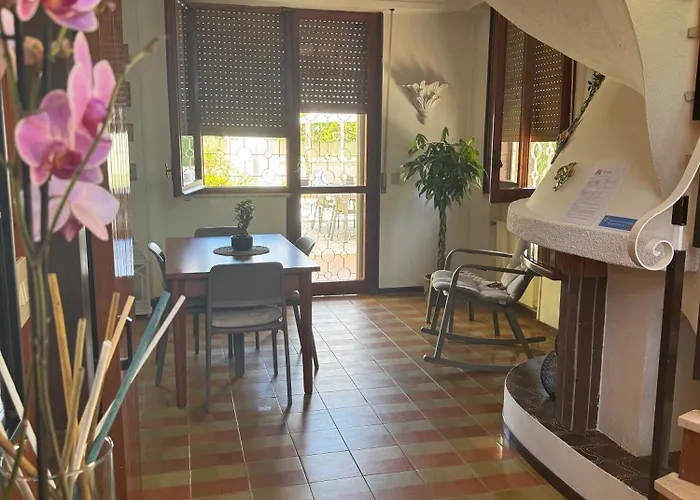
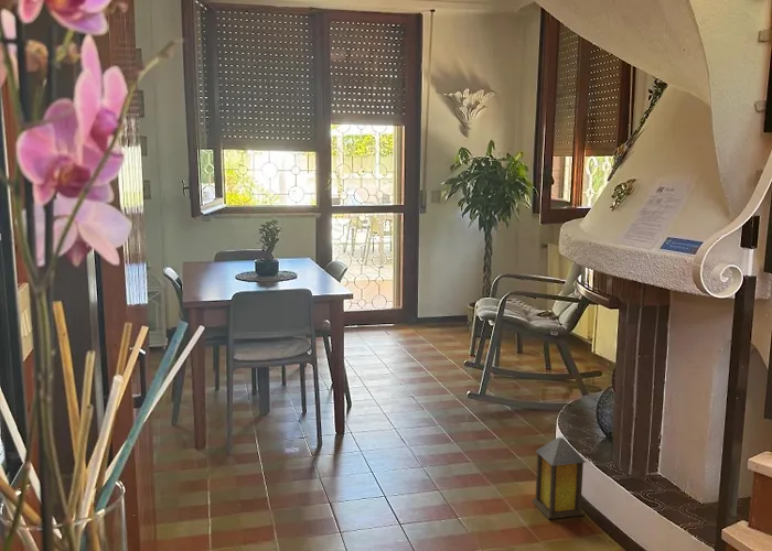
+ lantern (559, 473)
